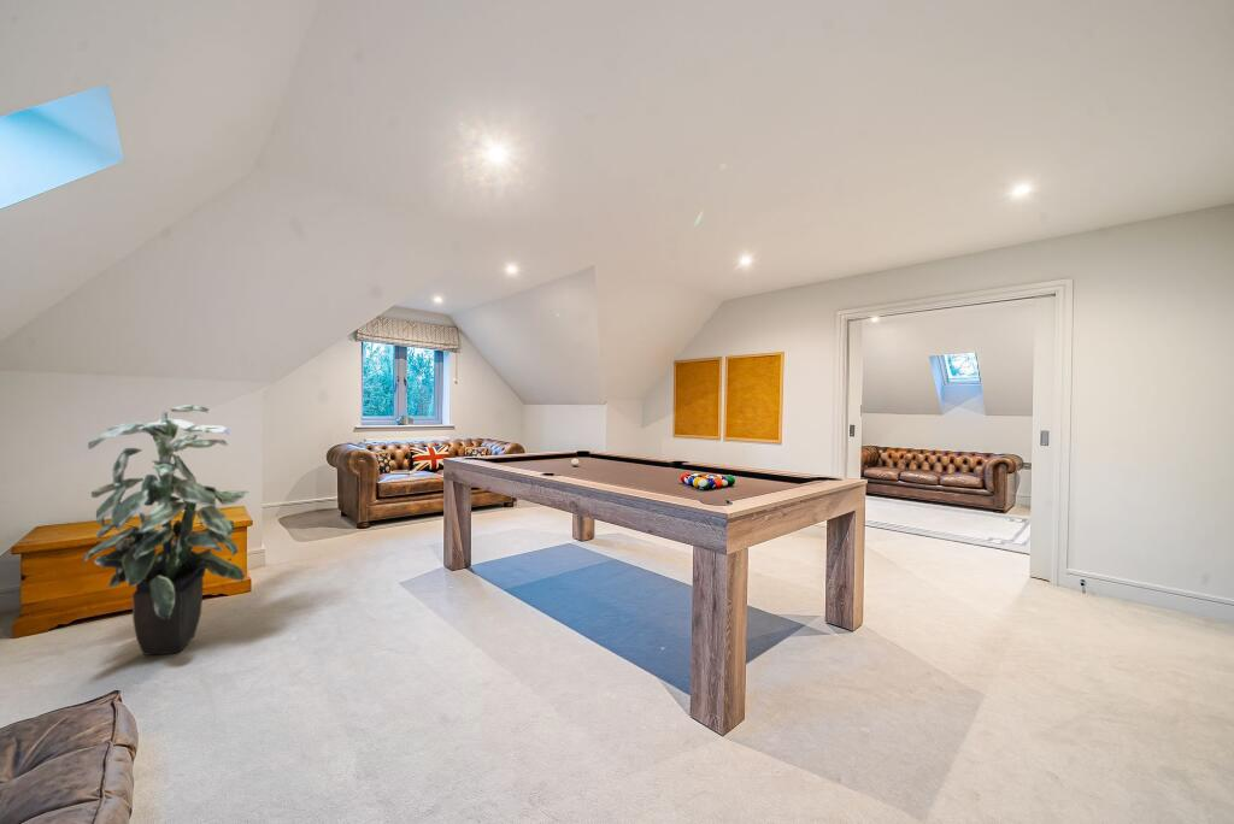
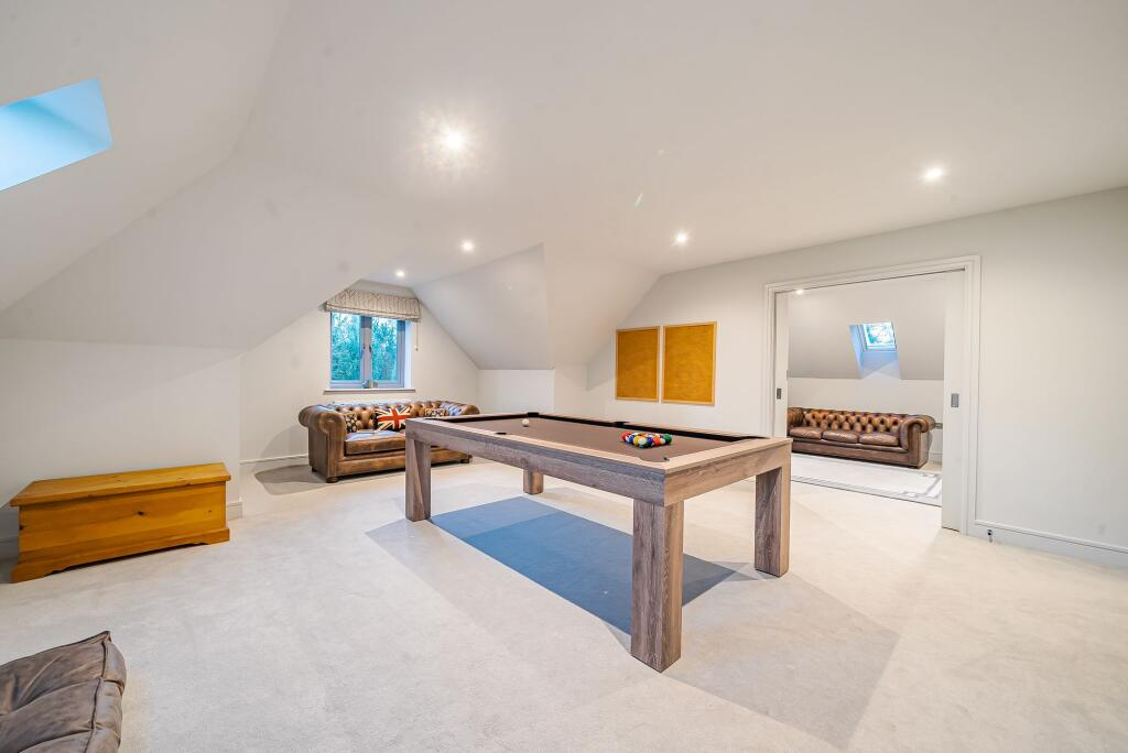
- indoor plant (175, 529)
